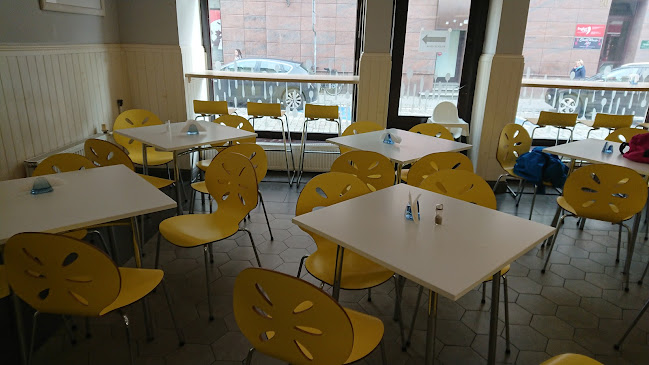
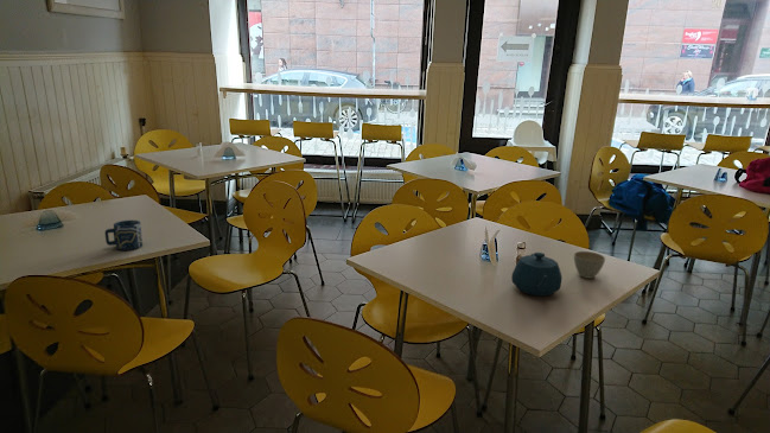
+ teapot (537, 272)
+ cup (123, 235)
+ flower pot (587, 266)
